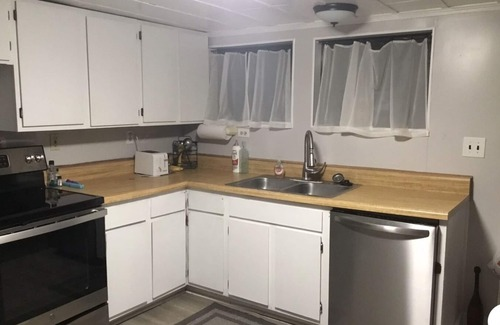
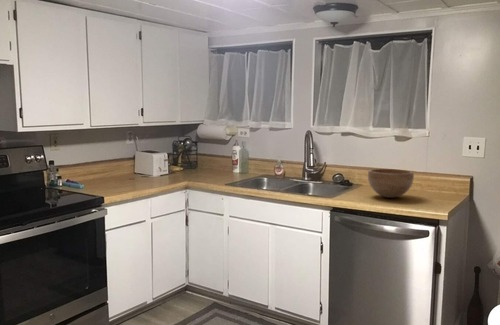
+ bowl (390, 184)
